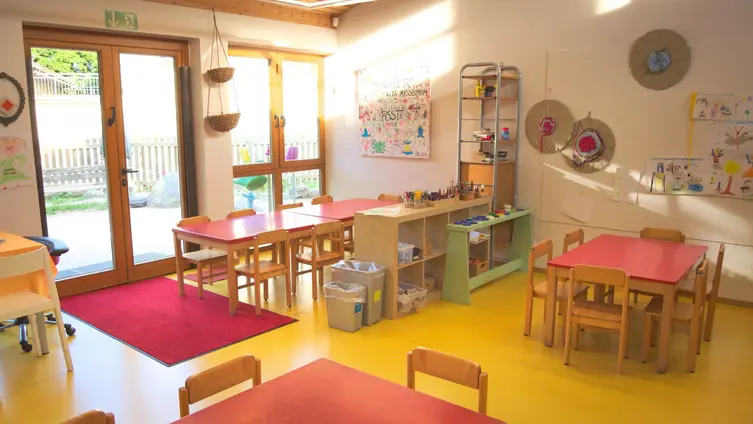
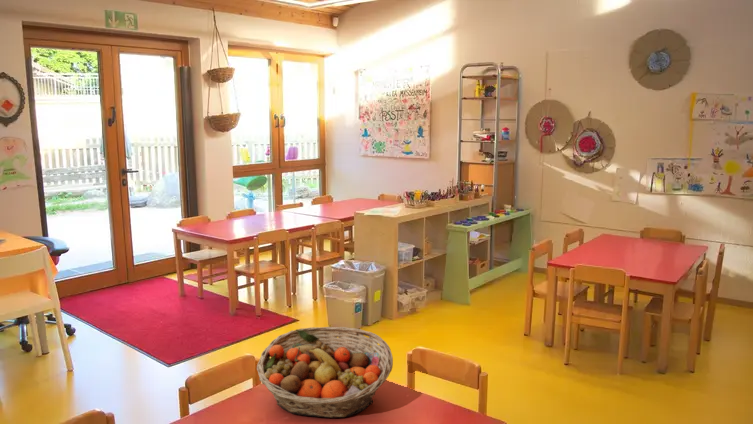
+ fruit basket (325, 370)
